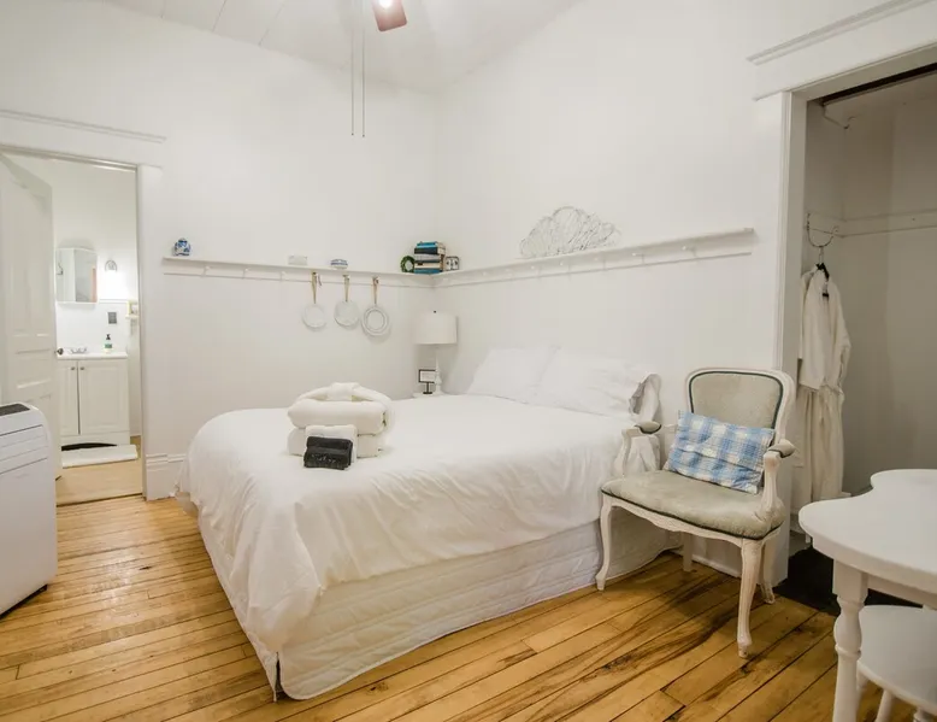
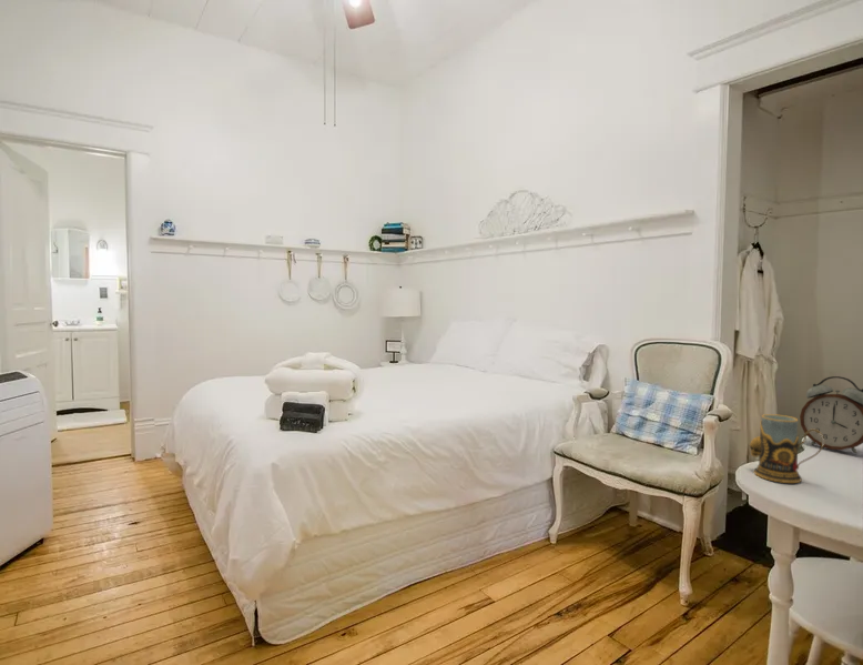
+ mug (784, 447)
+ alarm clock (835, 412)
